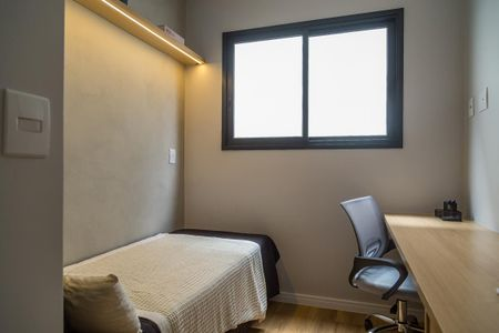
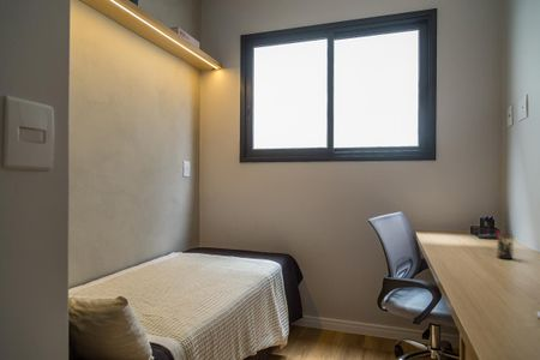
+ pen holder (503, 244)
